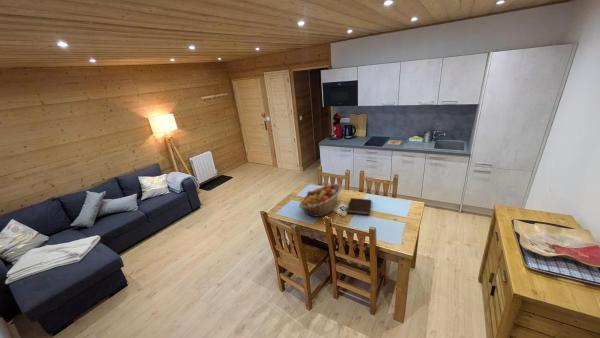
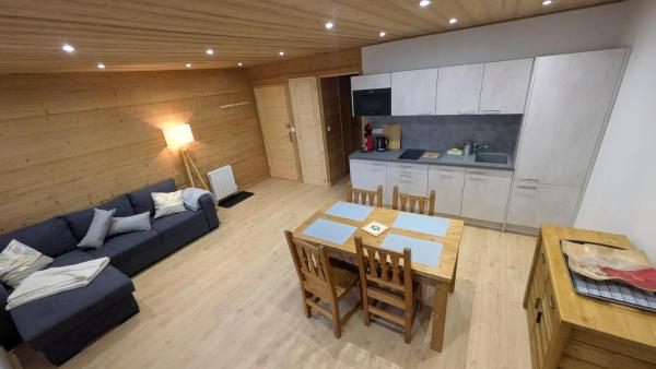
- fruit basket (320, 198)
- notebook (359, 206)
